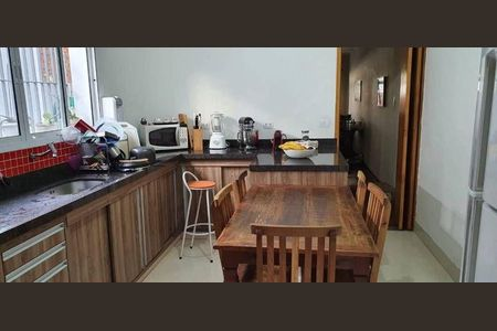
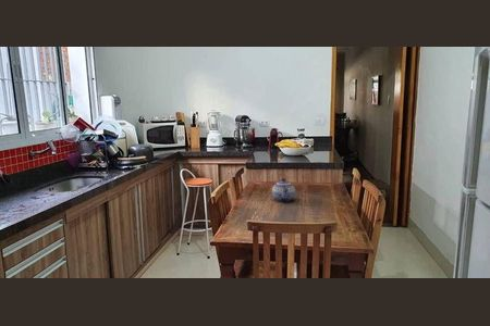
+ teapot (283, 188)
